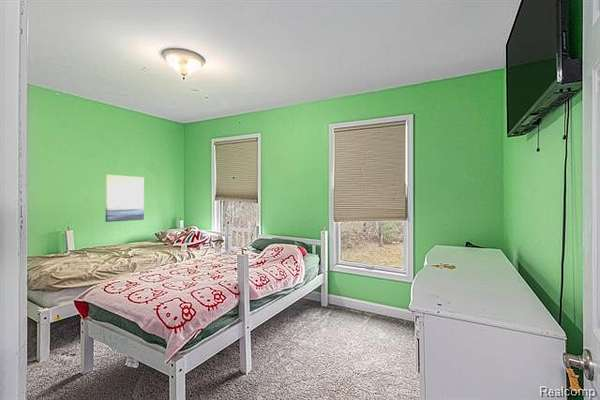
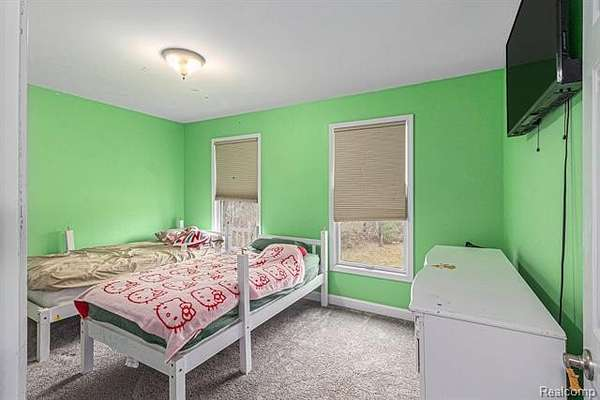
- wall art (125, 198)
